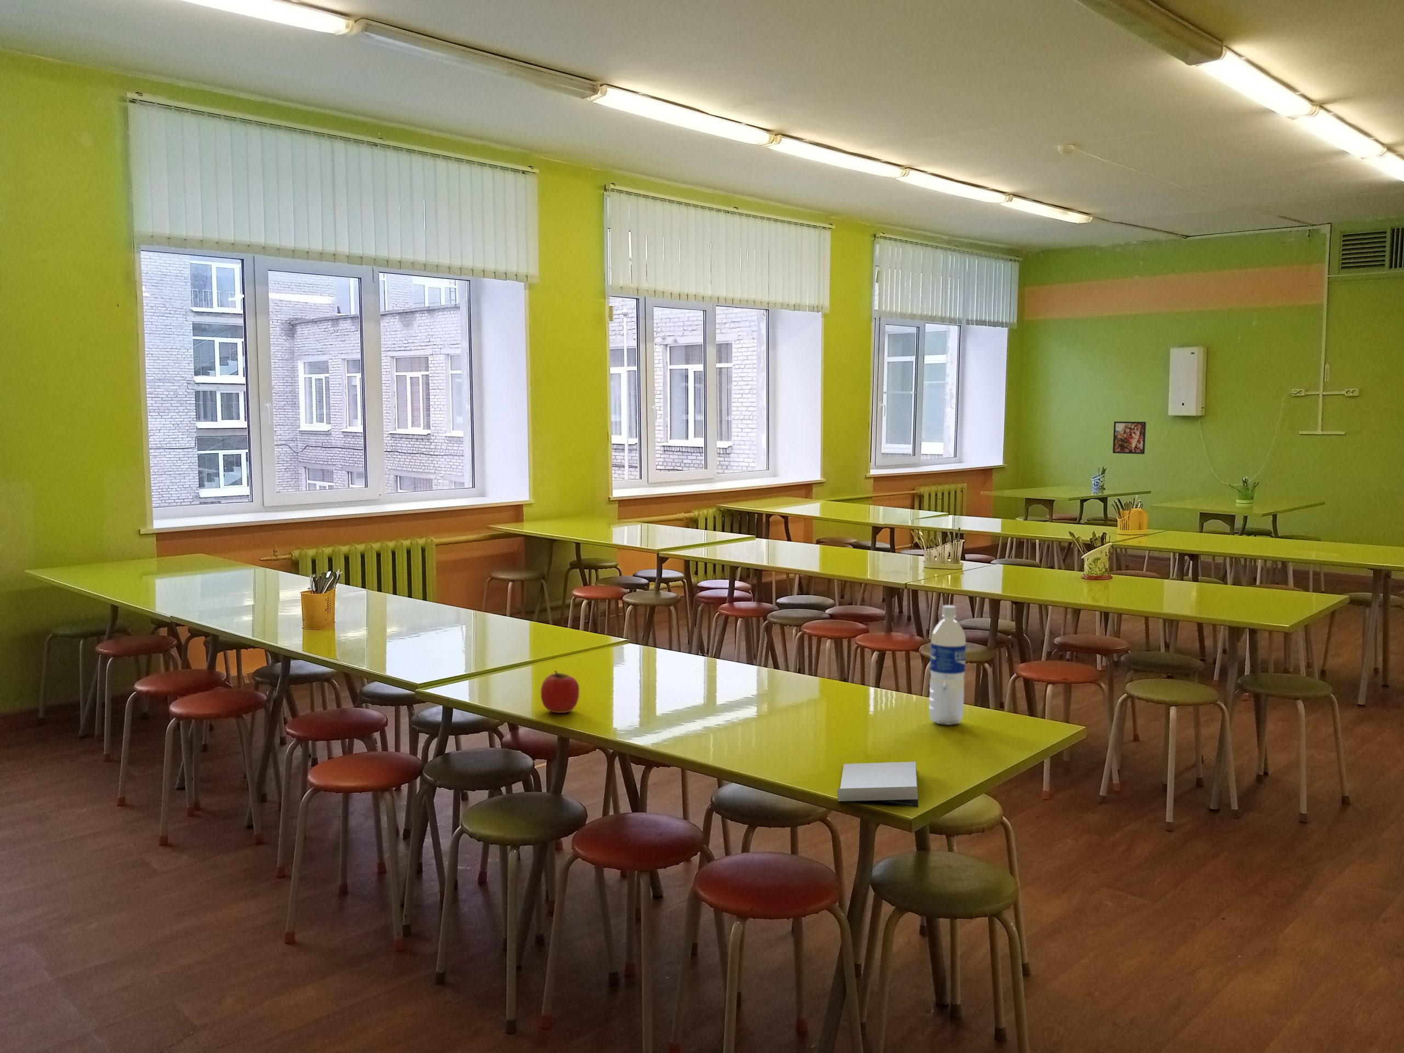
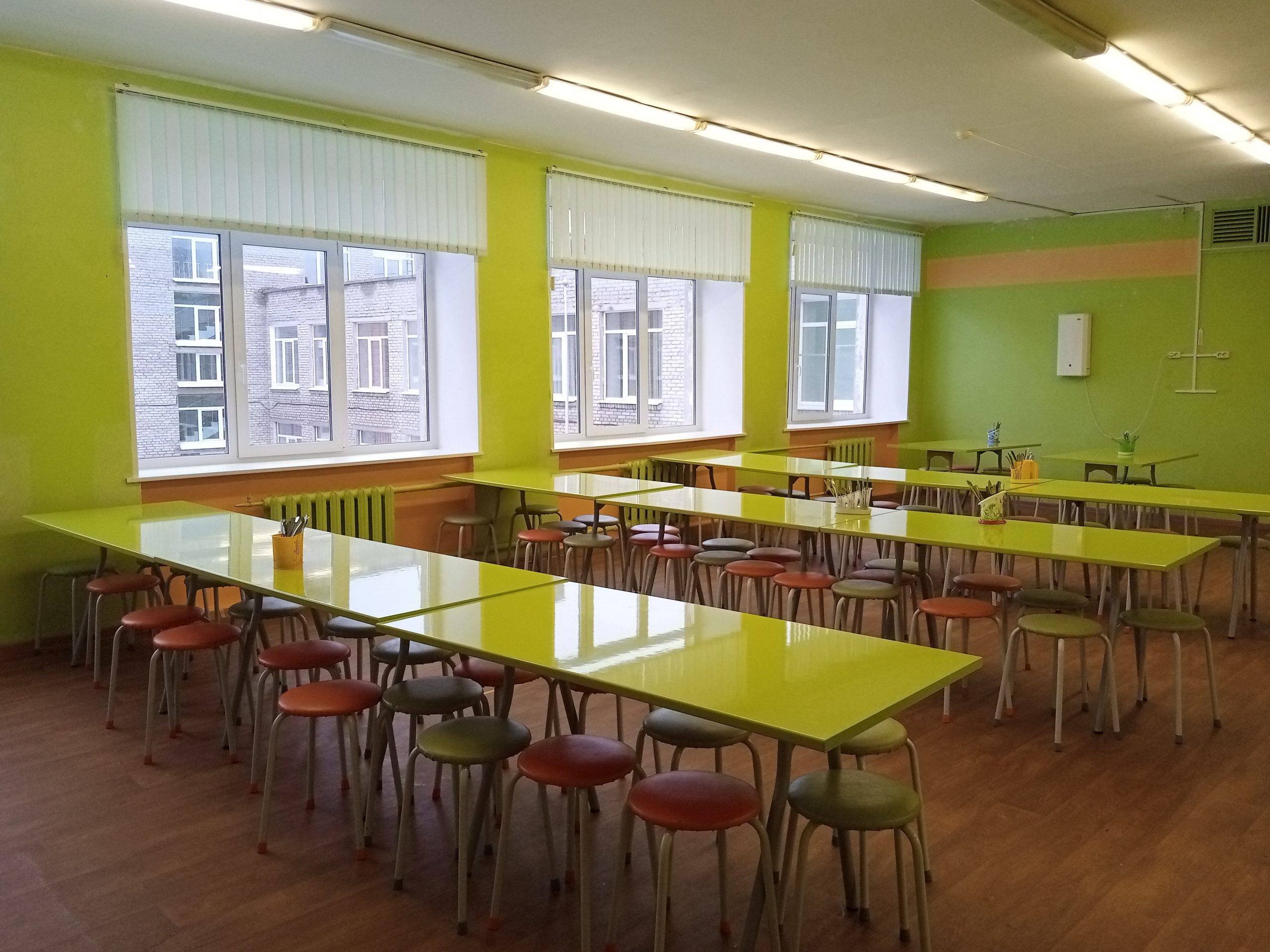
- water bottle (947, 664)
- apple (560, 690)
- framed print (1129, 437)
- book (879, 775)
